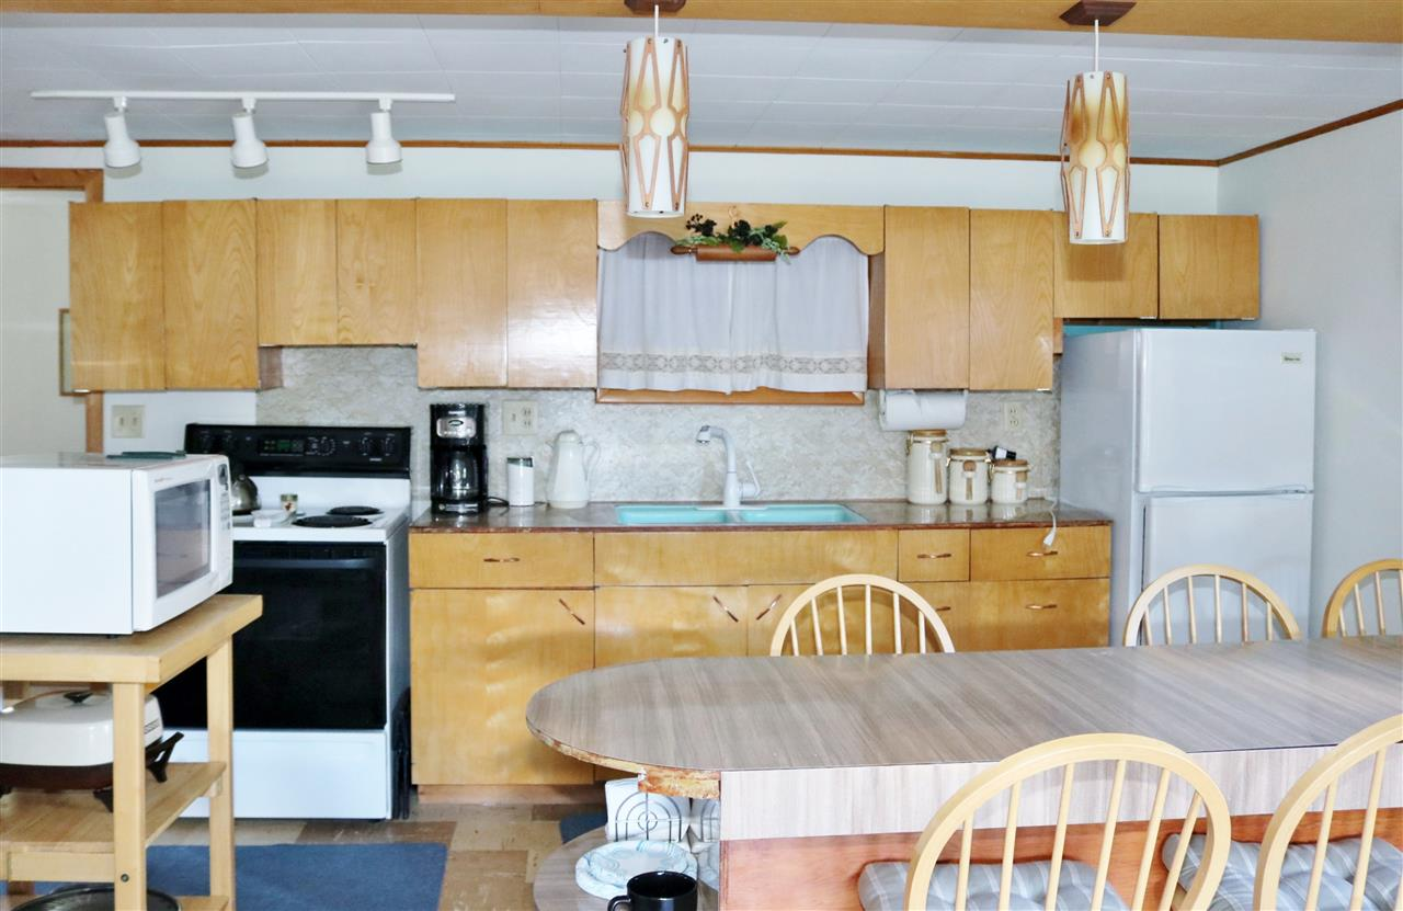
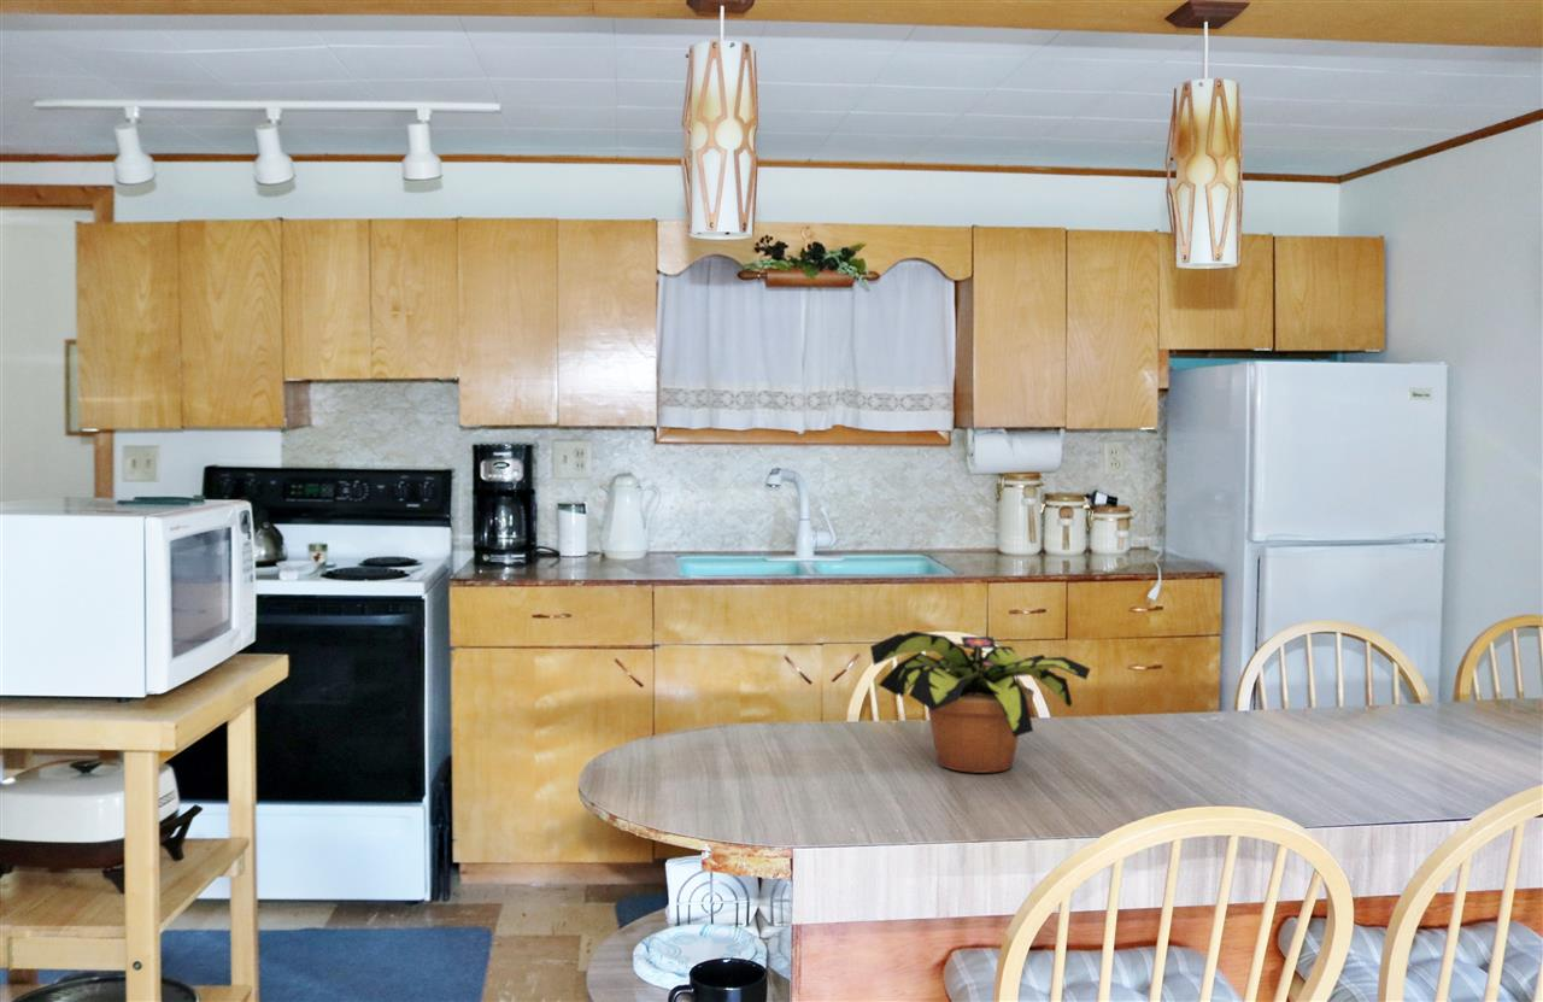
+ flower pot (978, 696)
